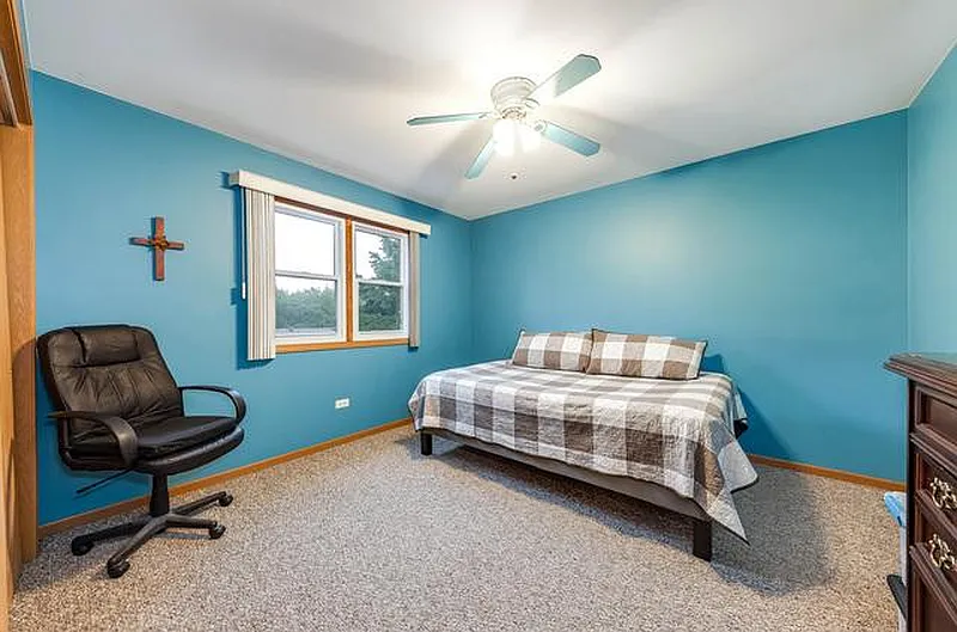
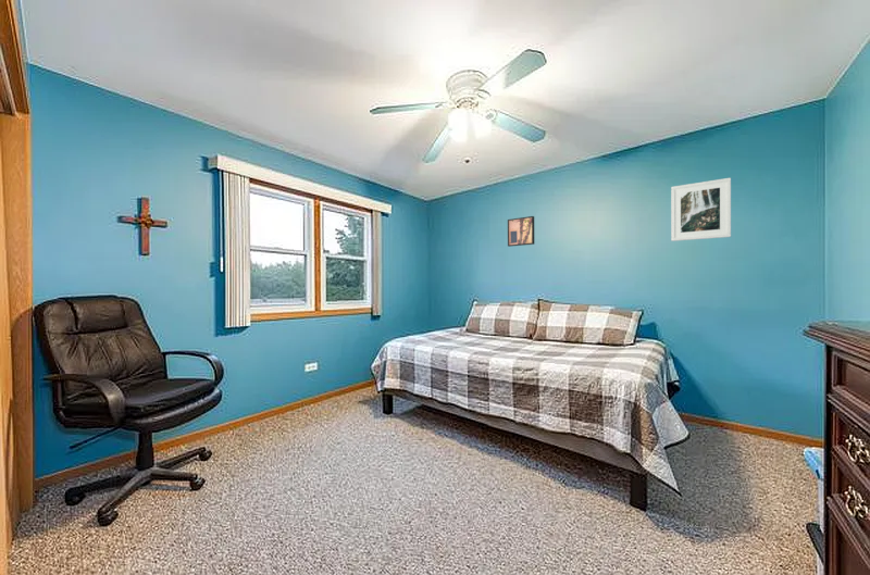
+ wall art (520, 232)
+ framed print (699, 211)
